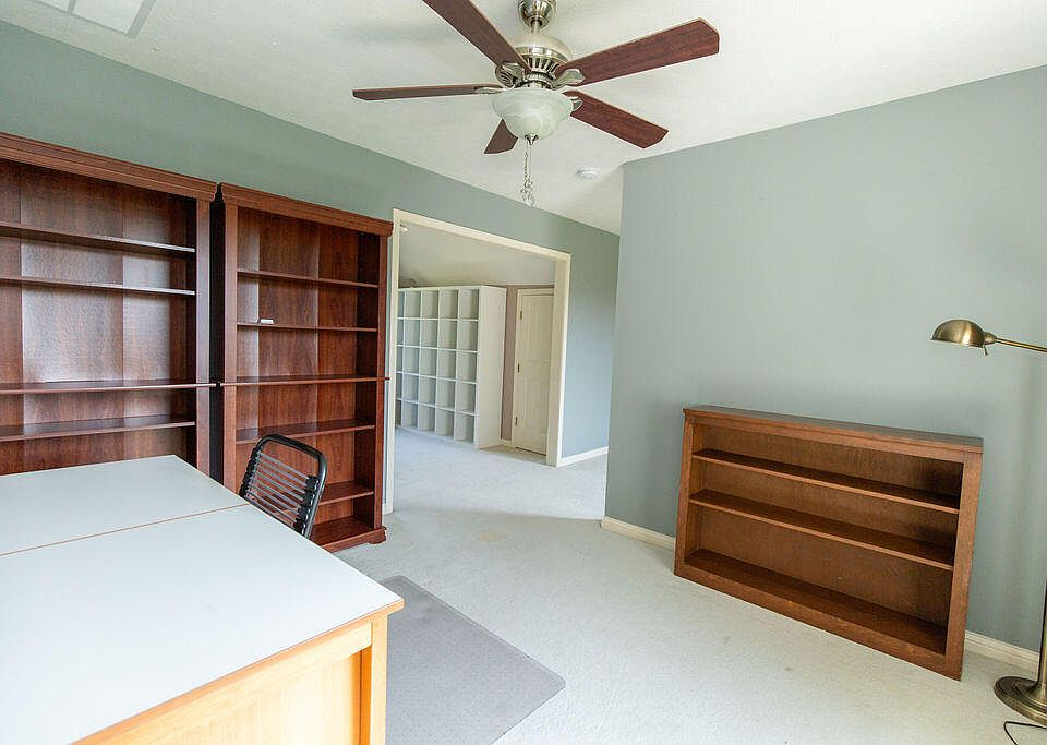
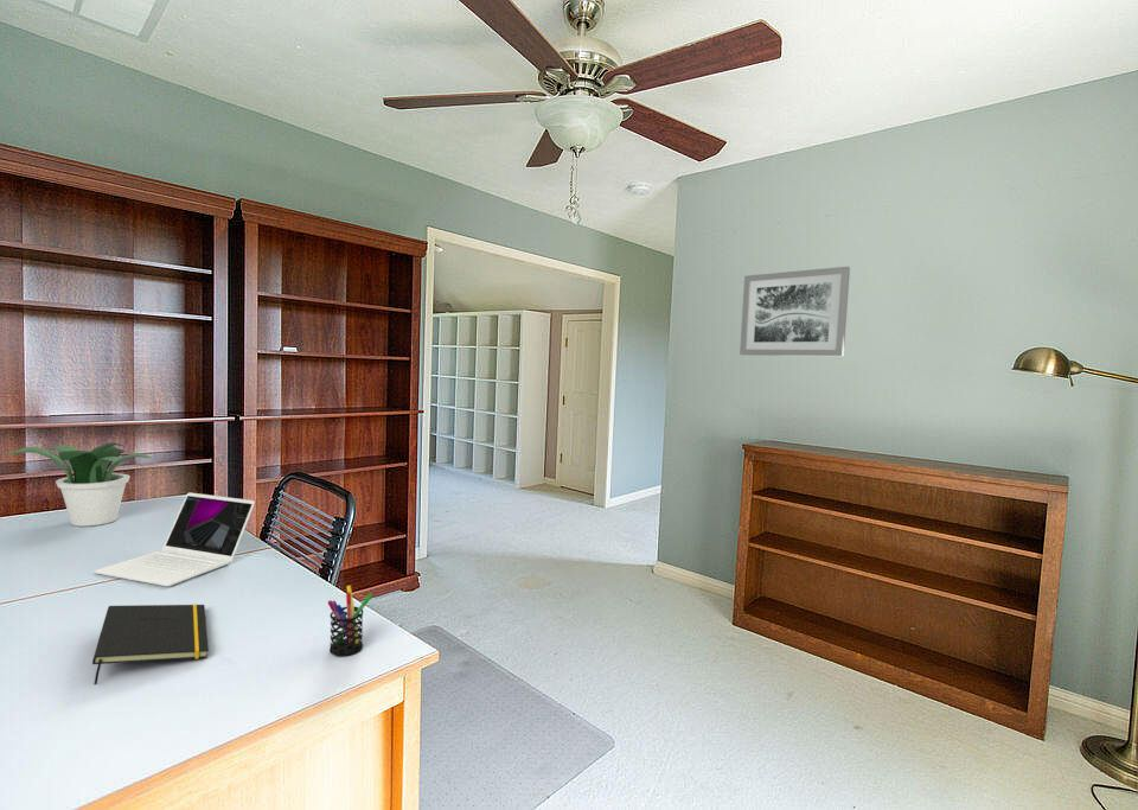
+ potted plant (83, 484)
+ laptop (179, 531)
+ pen holder (350, 618)
+ wall art (791, 313)
+ notepad (155, 630)
